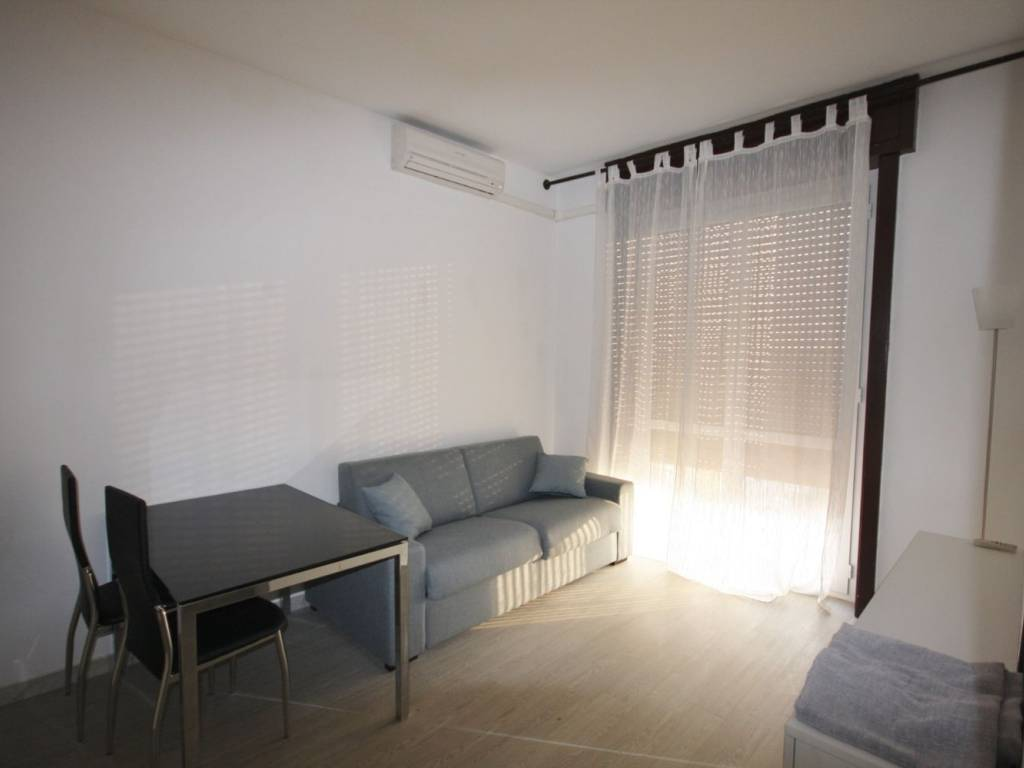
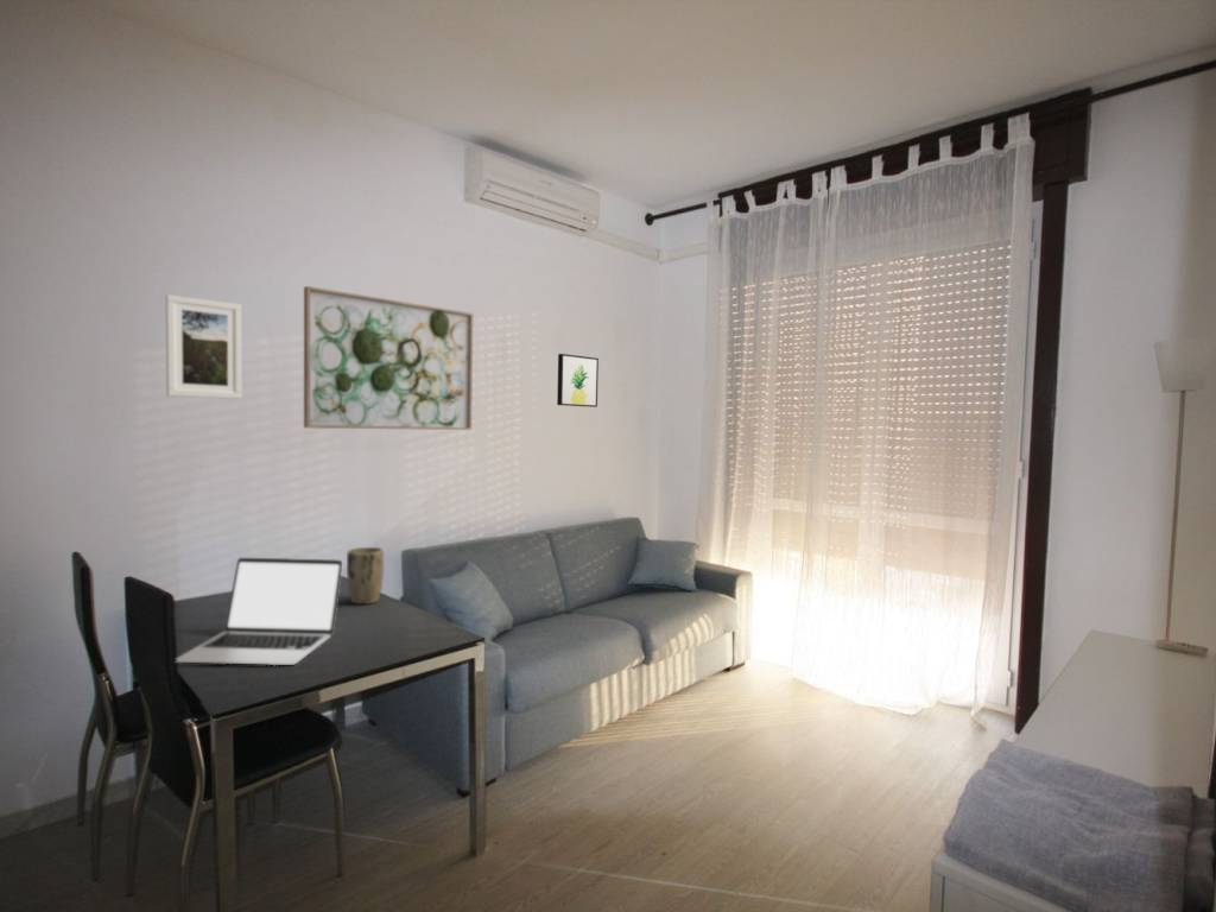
+ laptop (264, 608)
+ wall art (397, 365)
+ wall art (577, 381)
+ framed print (204, 348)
+ plant pot (365, 575)
